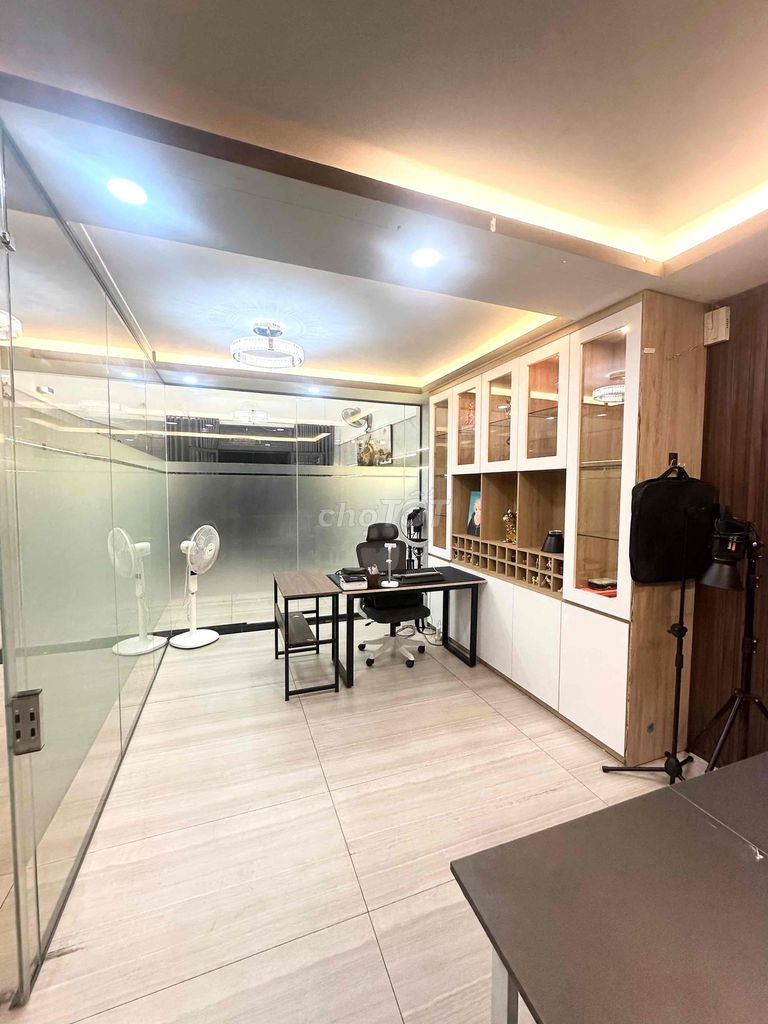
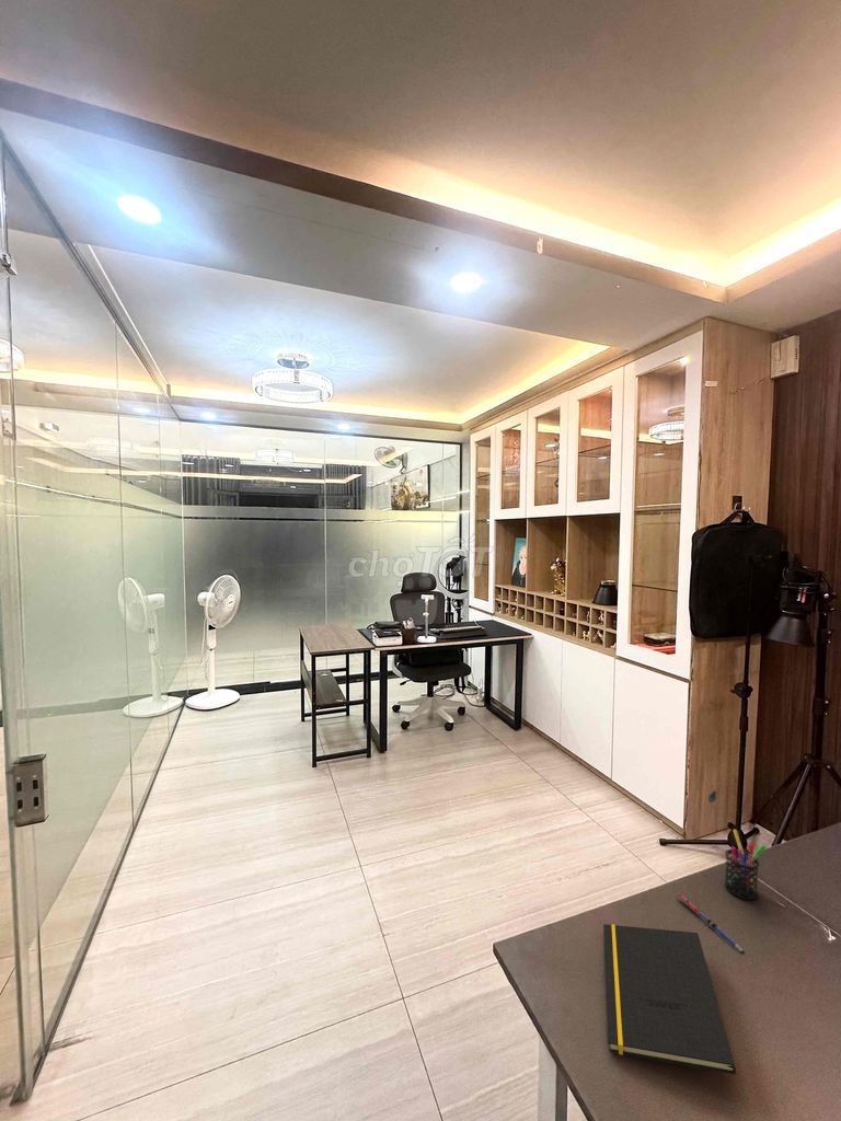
+ pen (707, 920)
+ notepad (657, 985)
+ pen holder (746, 864)
